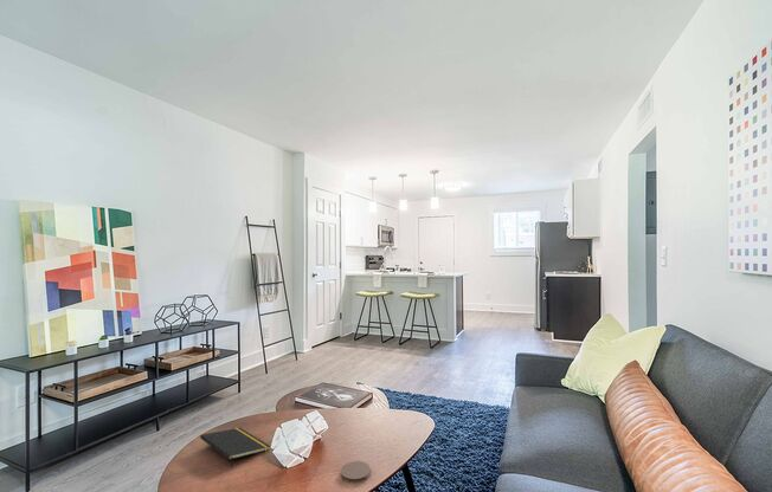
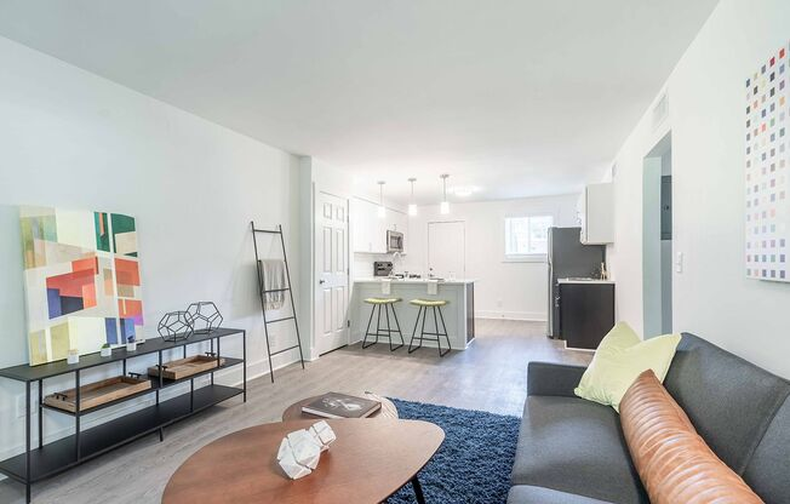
- coaster (355, 471)
- notepad (234, 441)
